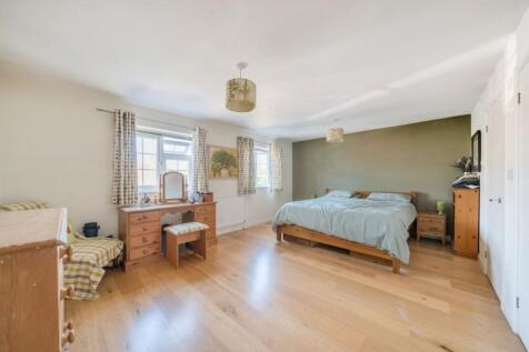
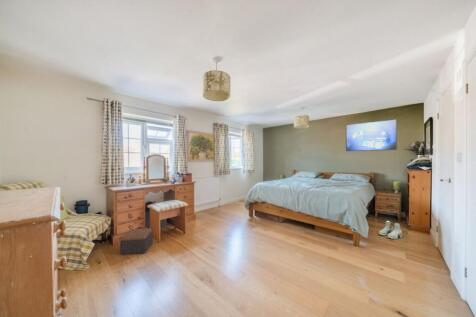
+ footstool (137, 240)
+ boots (390, 229)
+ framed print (369, 136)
